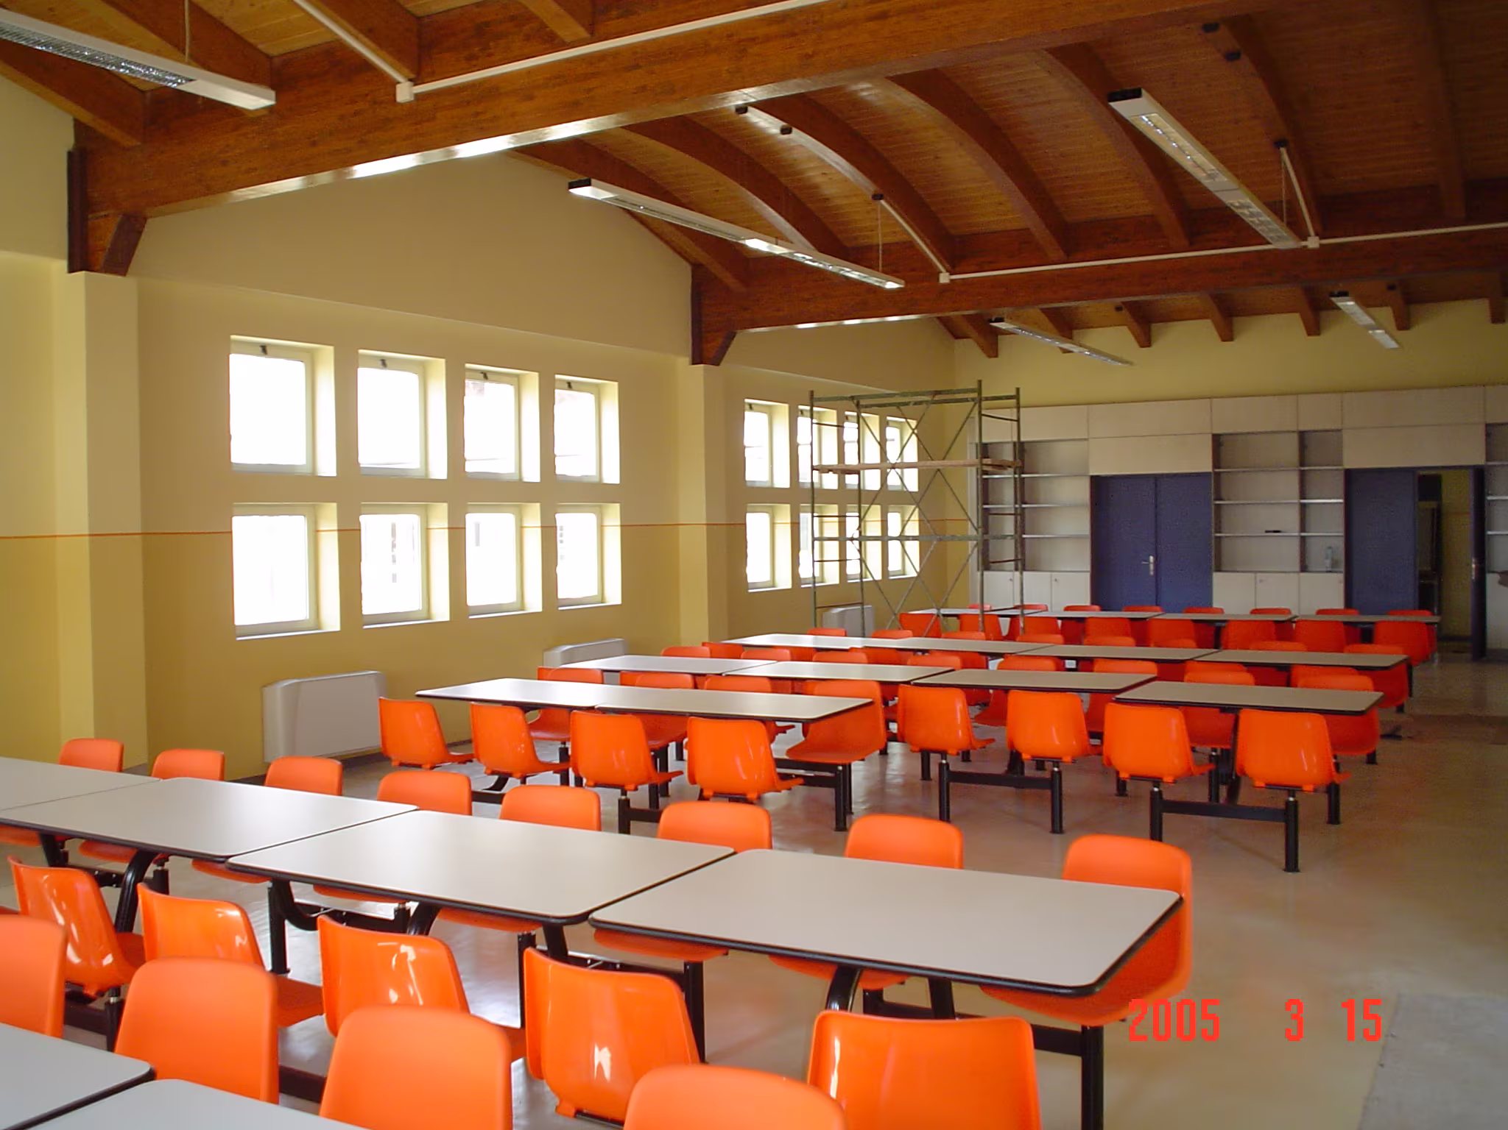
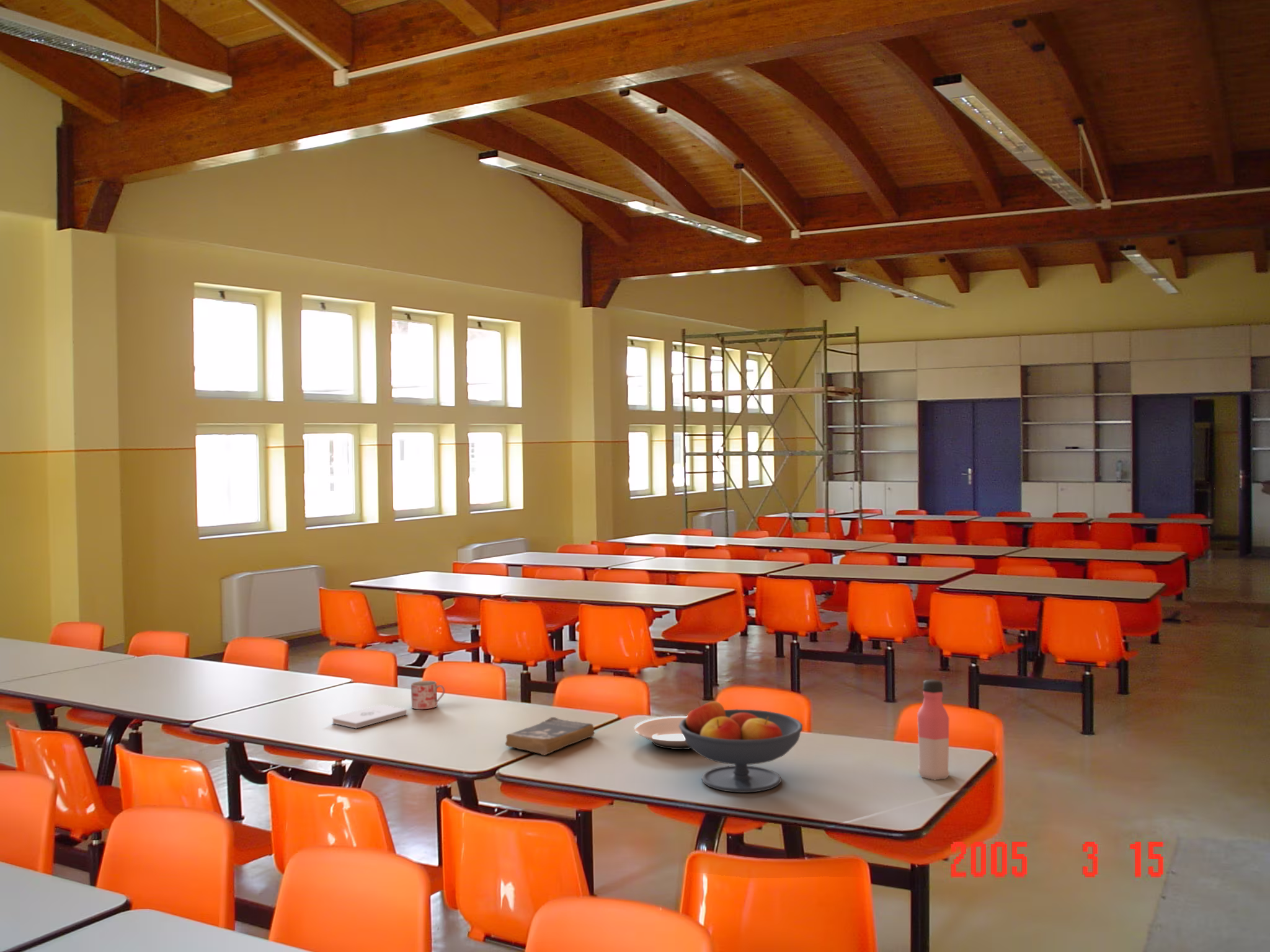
+ book (550, 734)
+ notepad (369, 716)
+ plate (680, 734)
+ fruit bowl (740, 742)
+ mug (427, 695)
+ water bottle (933, 728)
